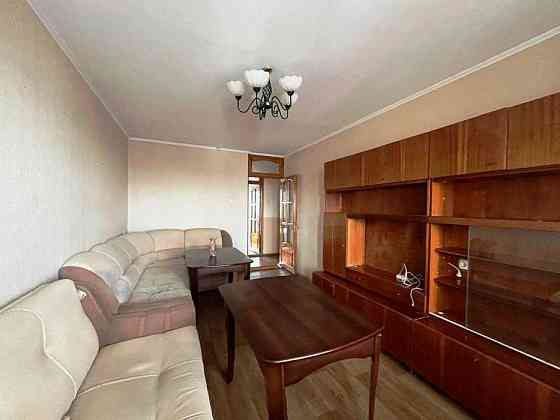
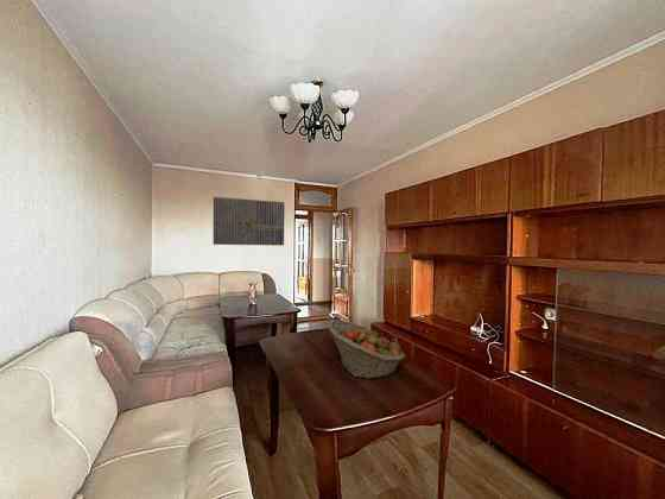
+ wall art (249, 222)
+ fruit basket (363, 345)
